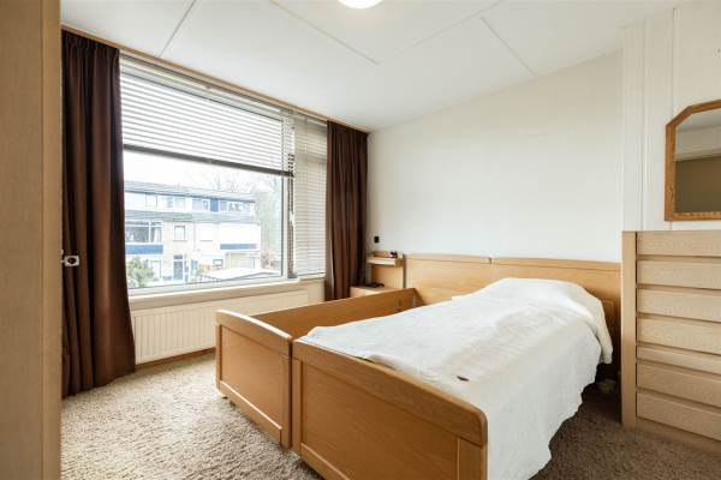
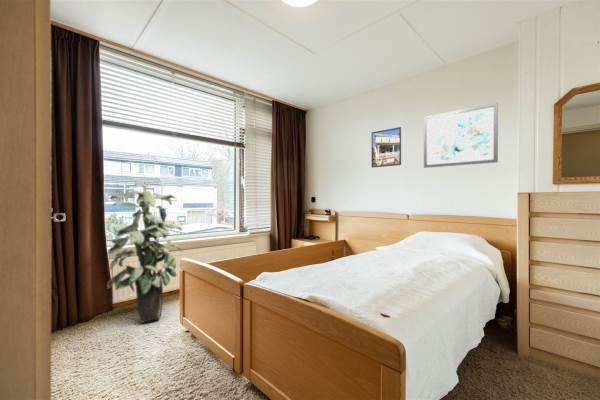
+ indoor plant (144, 251)
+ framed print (385, 148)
+ wall art (457, 137)
